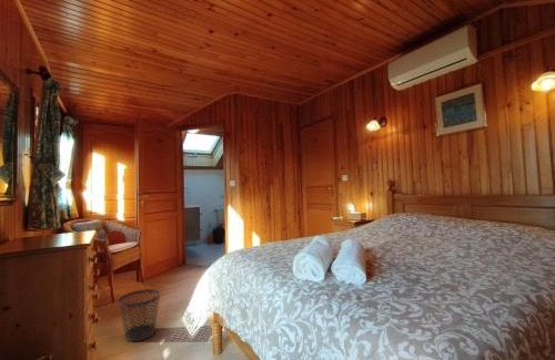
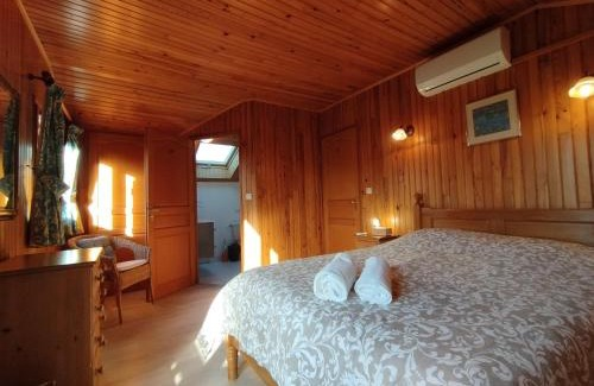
- wastebasket (140, 315)
